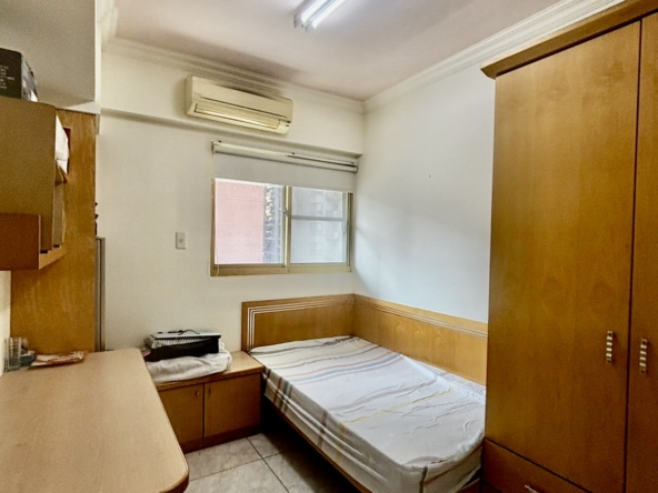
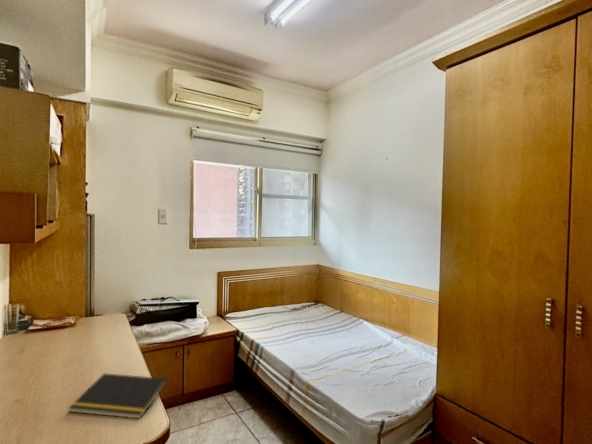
+ notepad (120, 394)
